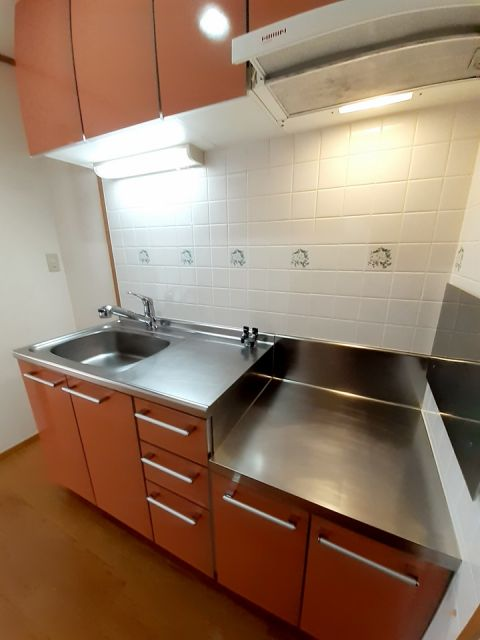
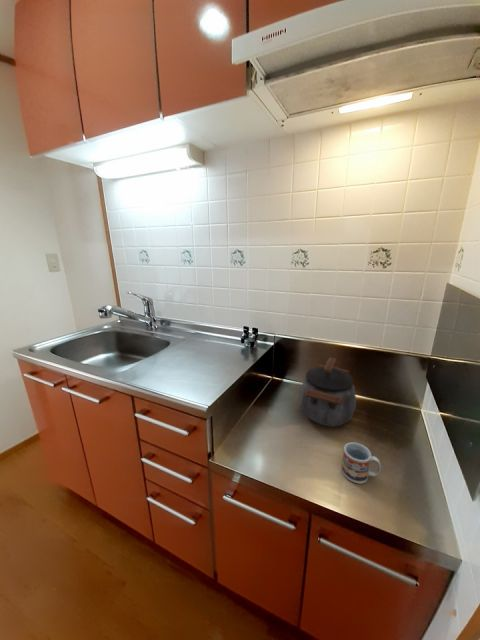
+ kettle (327, 390)
+ cup (361, 463)
